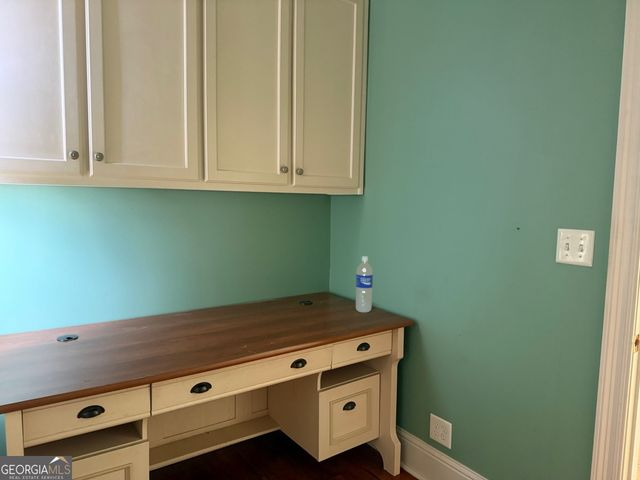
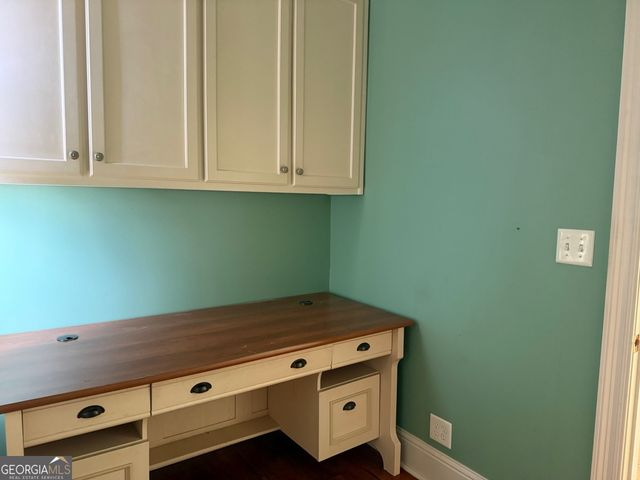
- water bottle (364, 284)
